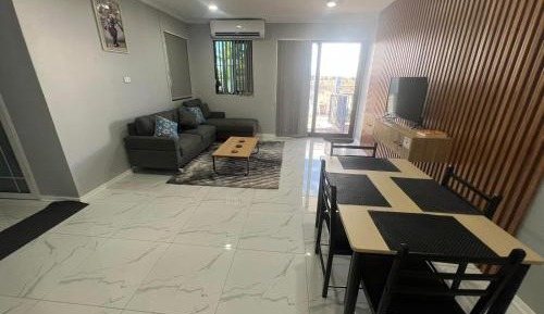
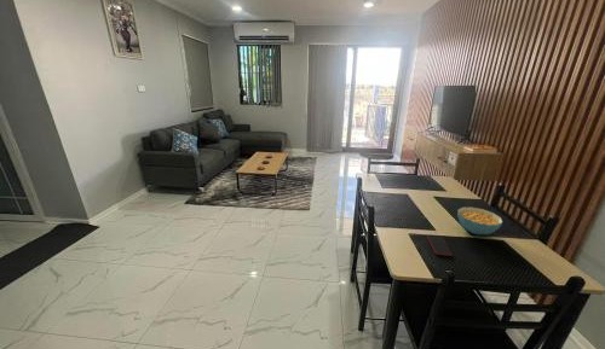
+ smartphone (438, 245)
+ cereal bowl (477, 223)
